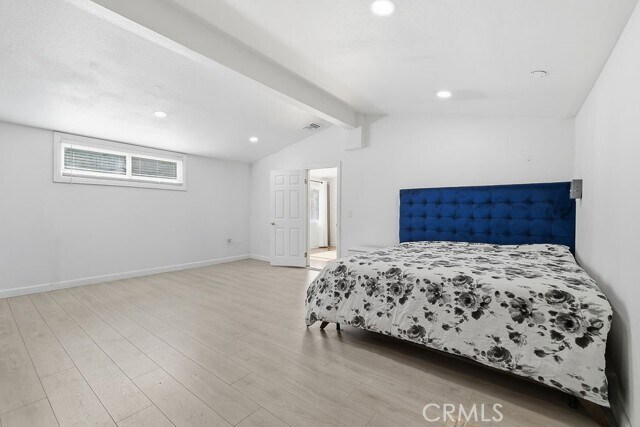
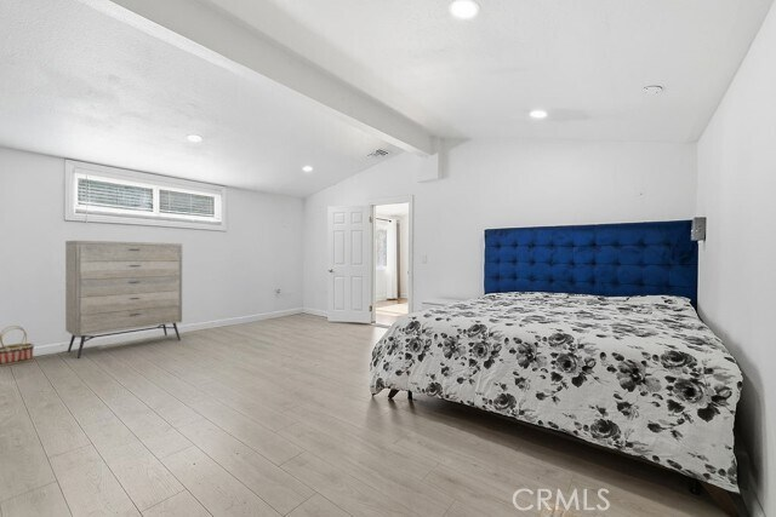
+ dresser (127, 293)
+ basket (13, 344)
